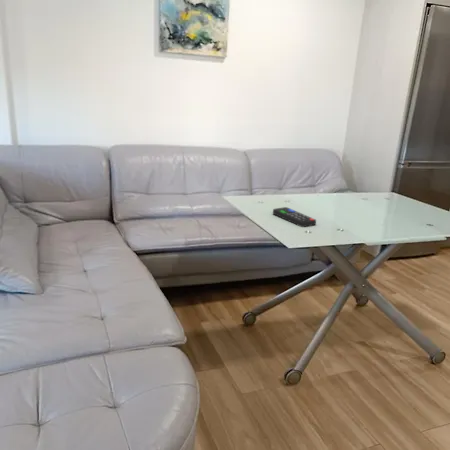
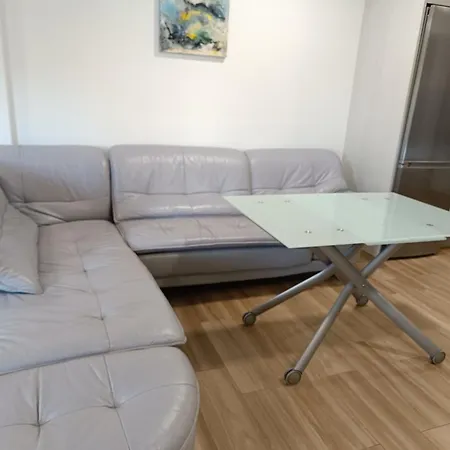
- remote control (293, 216)
